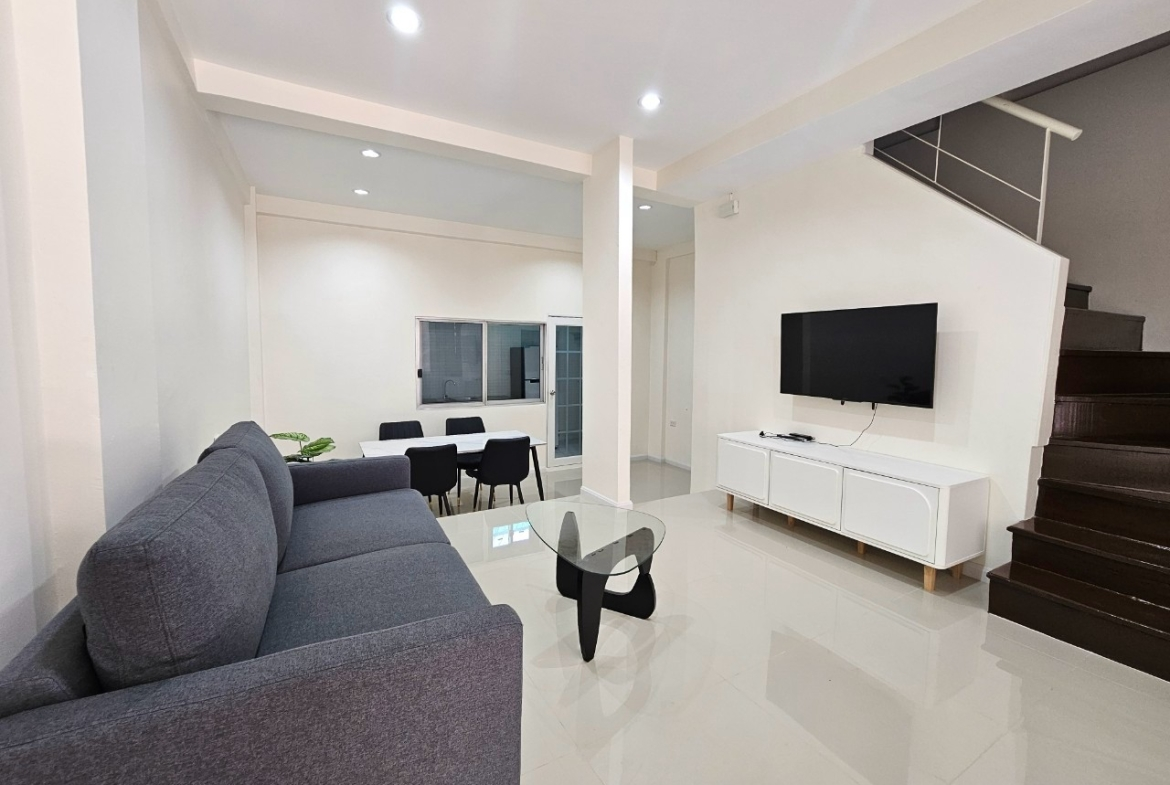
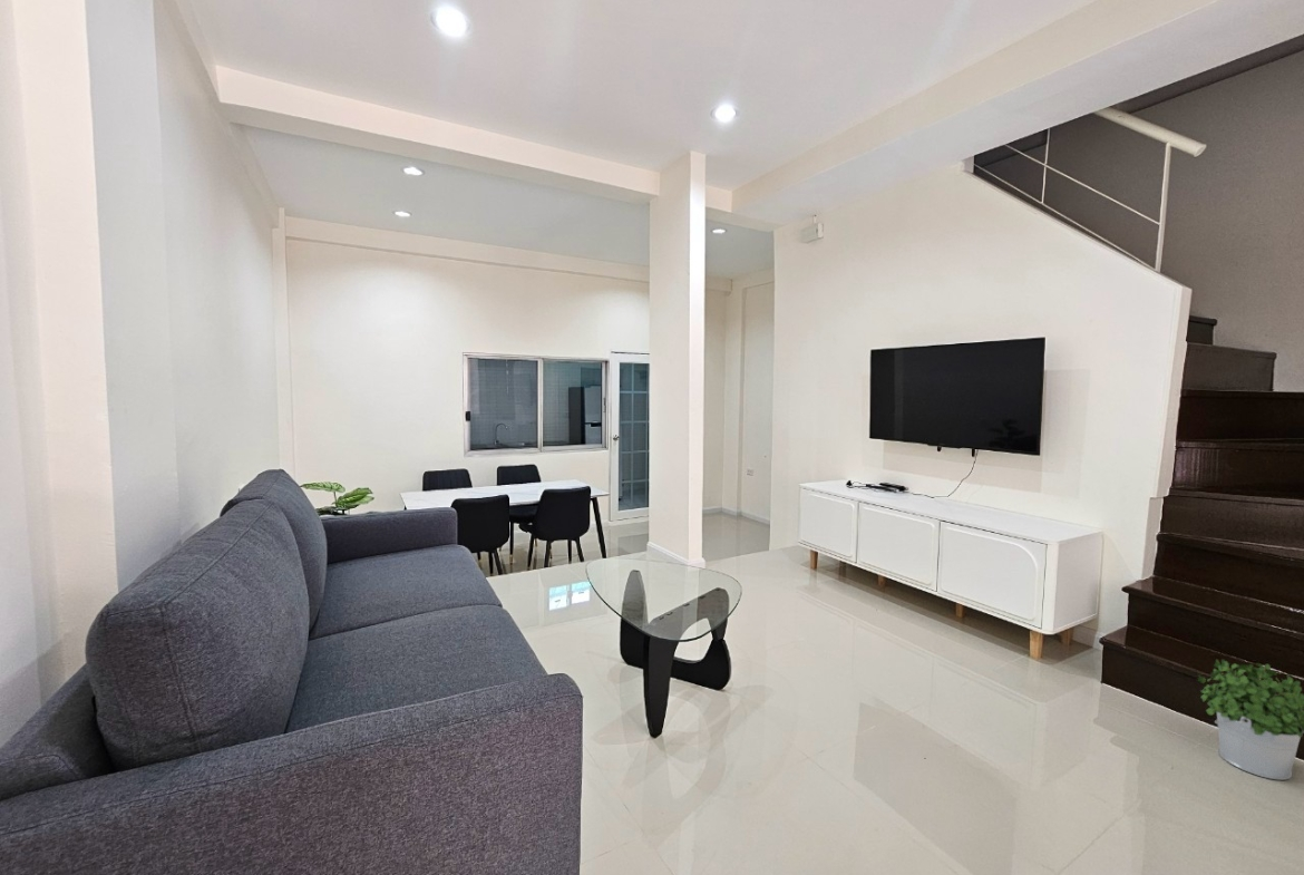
+ potted plant (1249, 713)
